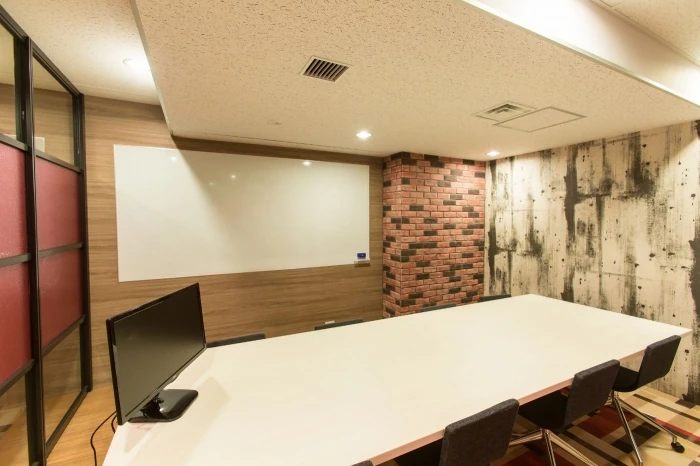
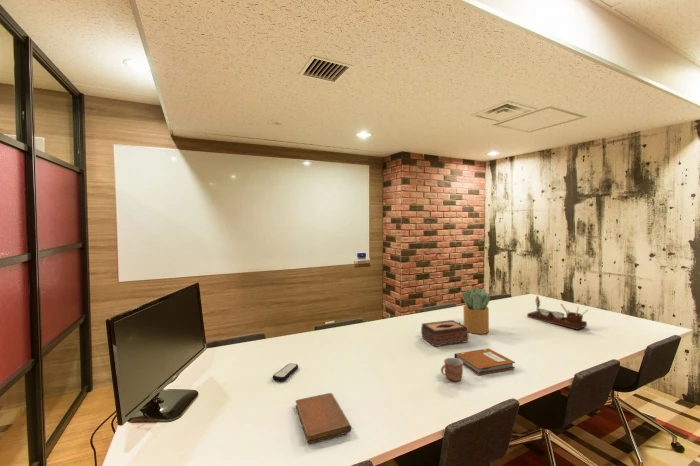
+ tissue box (444, 332)
+ mug (451, 370)
+ notebook (321, 414)
+ remote control (286, 371)
+ desk organizer (557, 312)
+ potted plant (474, 309)
+ notebook (484, 360)
